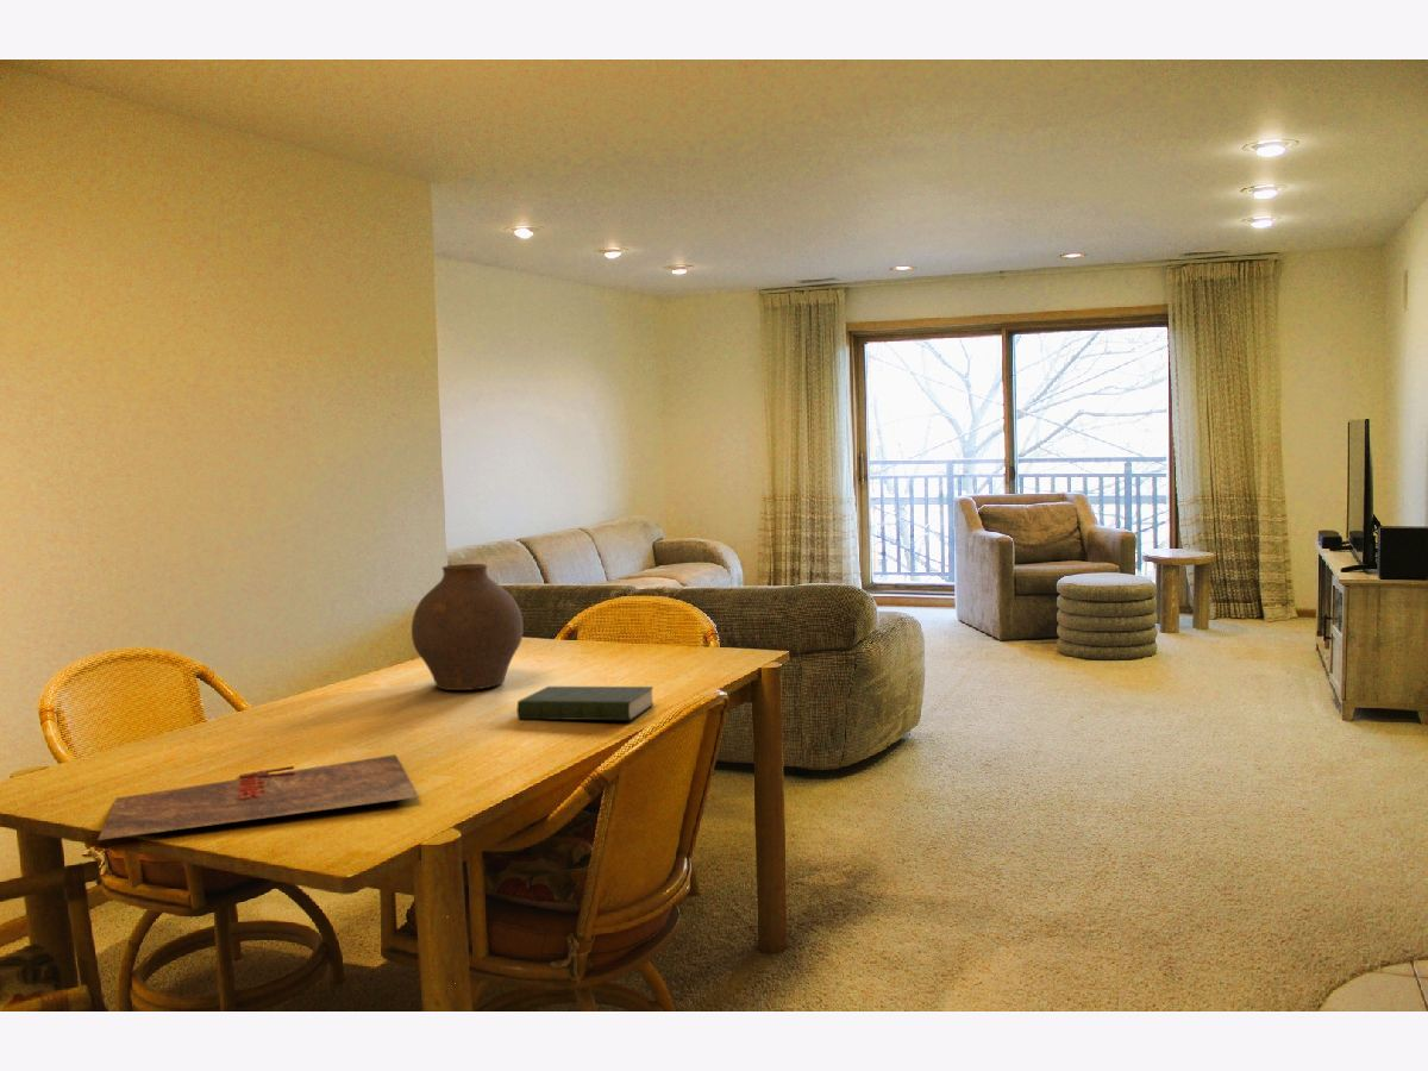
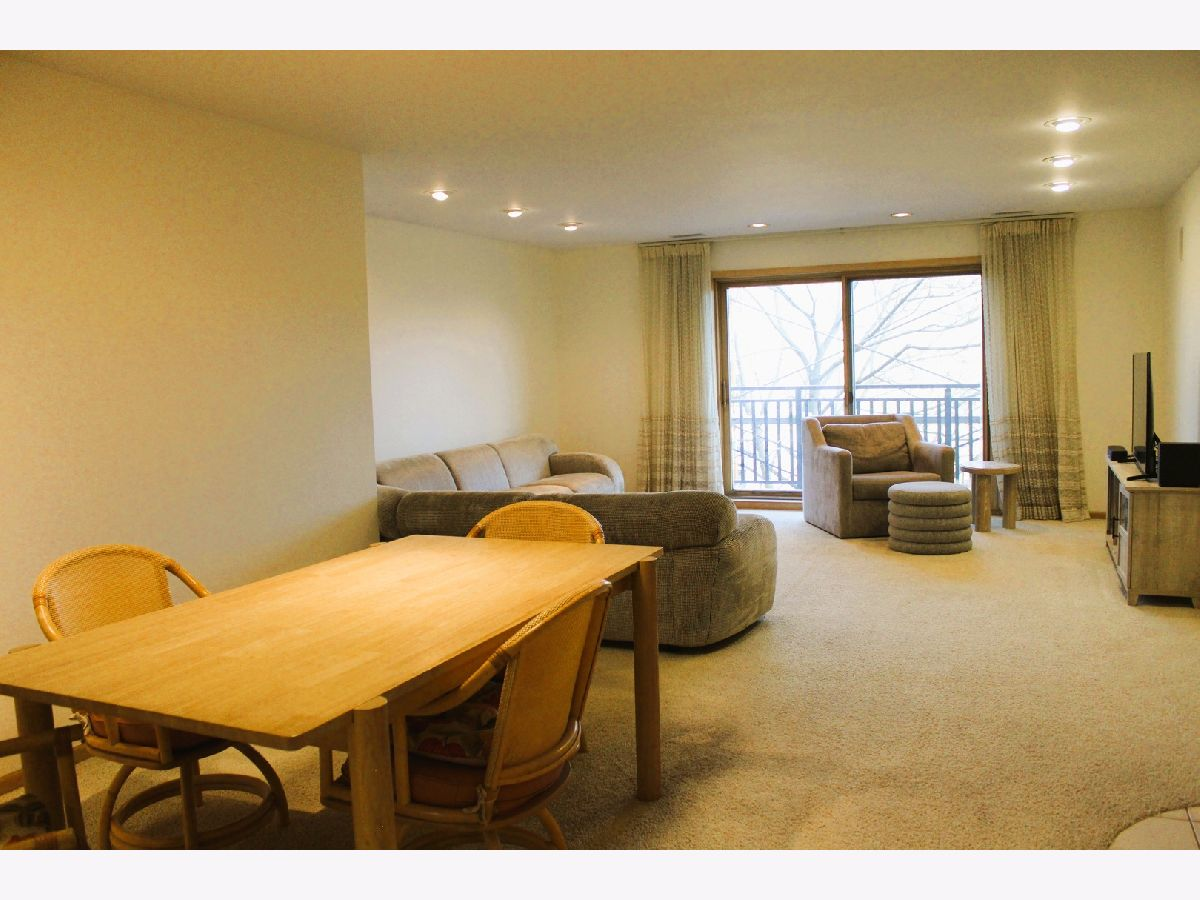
- vase (466, 625)
- placemat (264, 782)
- book (587, 702)
